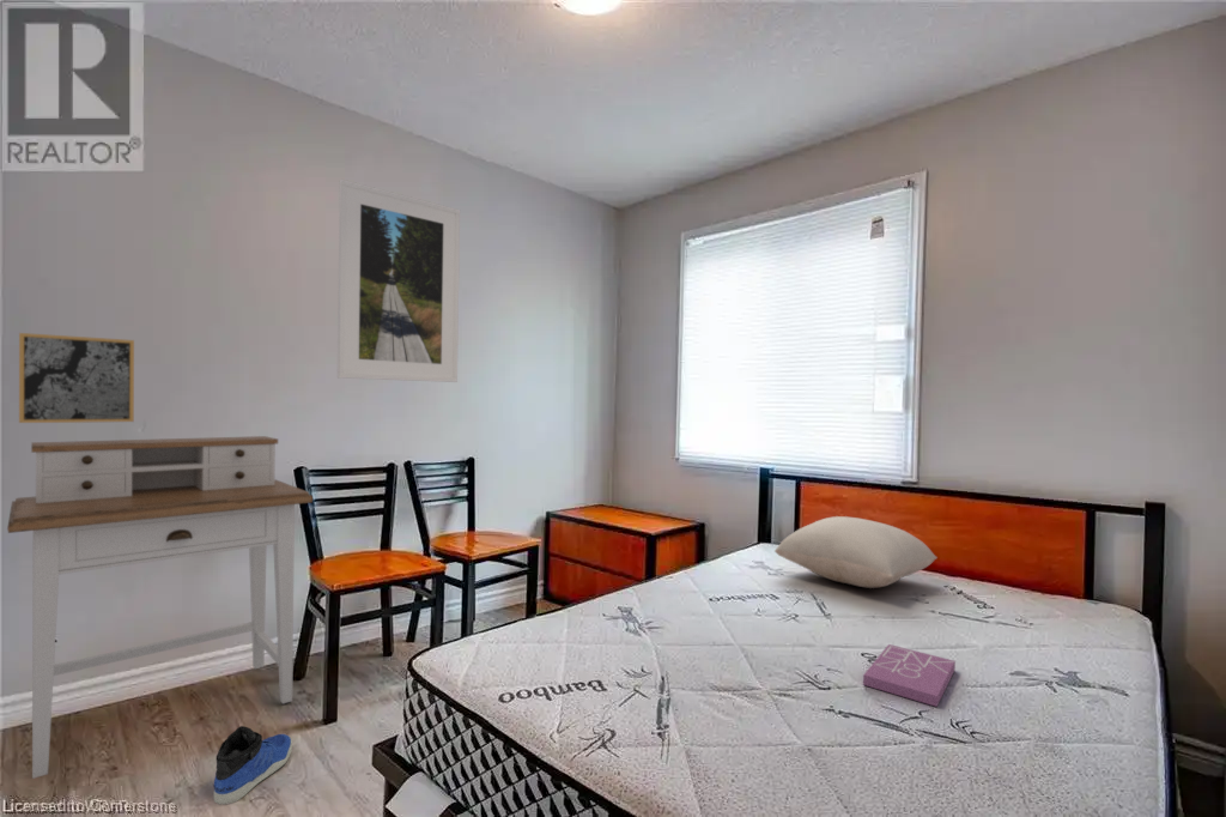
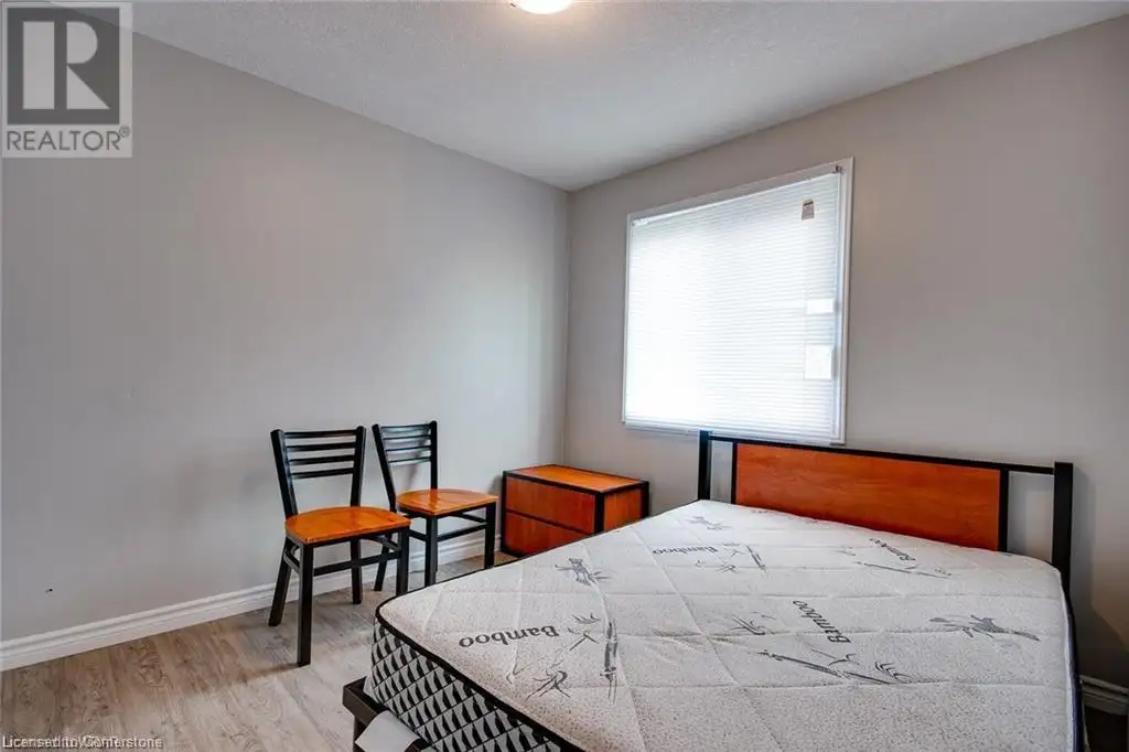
- pillow (856, 549)
- book (910, 672)
- sneaker (255, 746)
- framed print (402, 288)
- wall art (79, 379)
- desk (169, 558)
